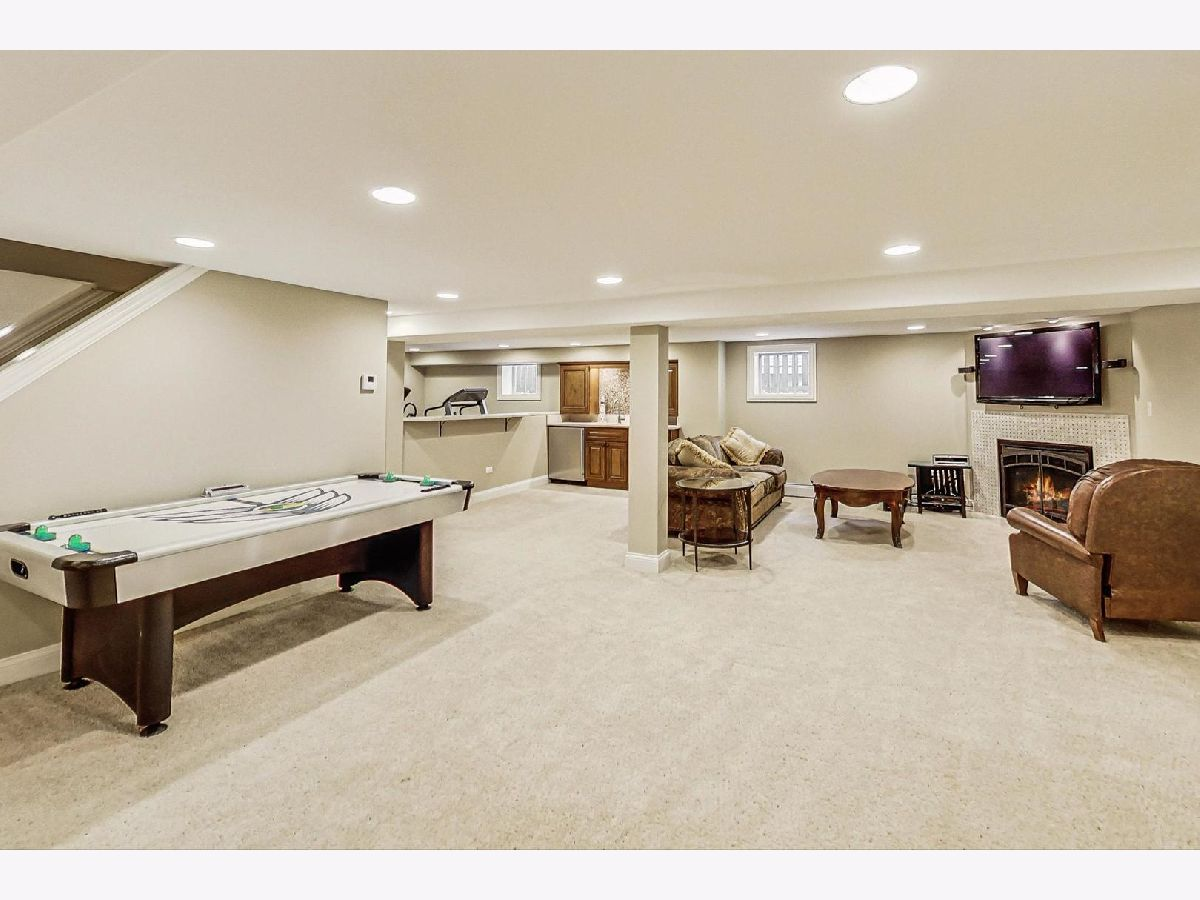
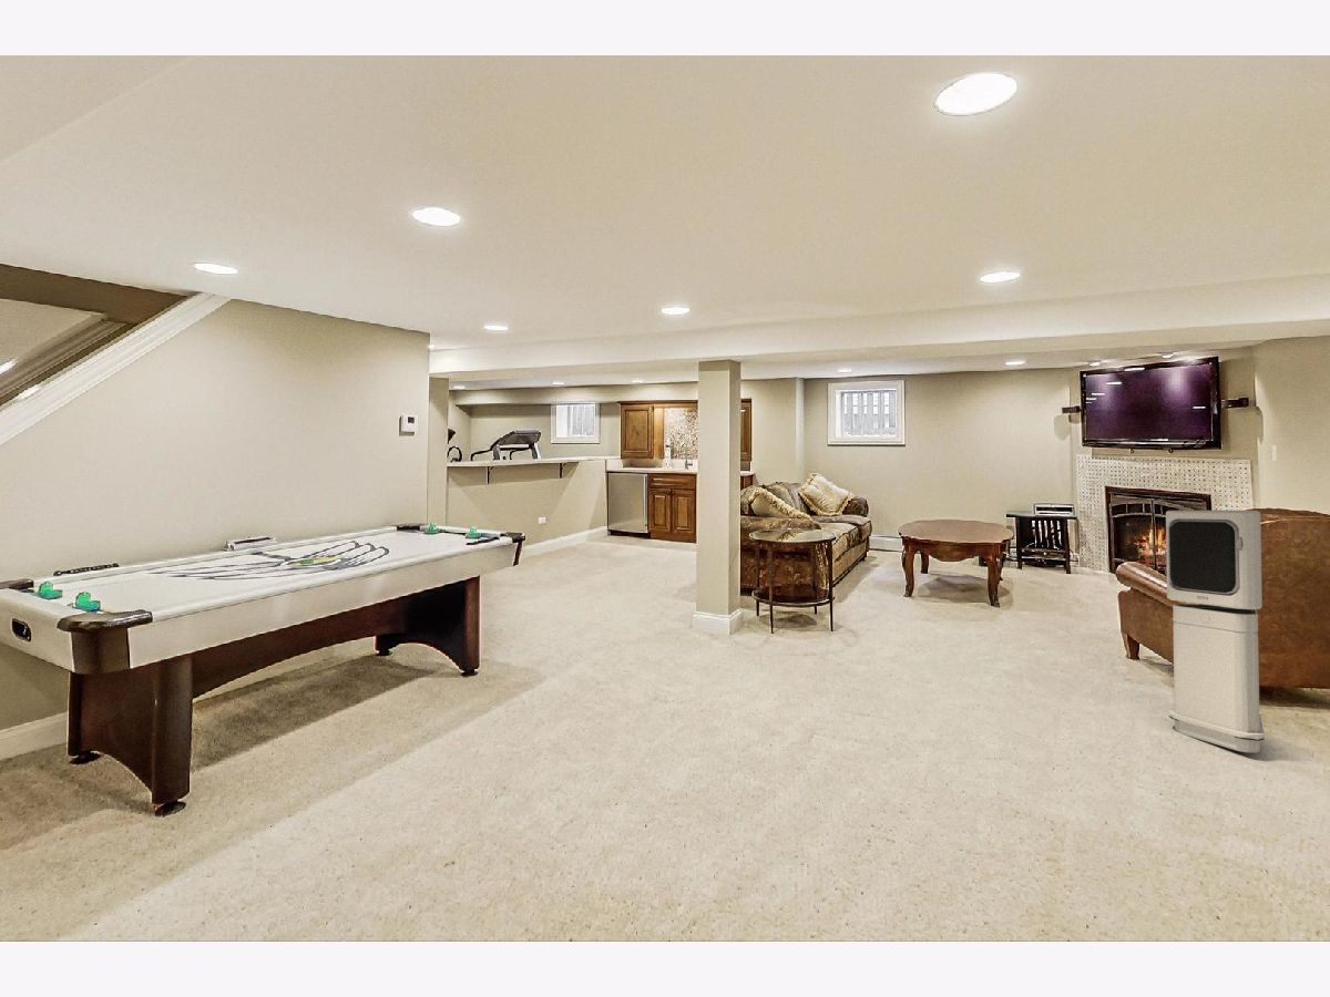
+ air purifier (1229, 623)
